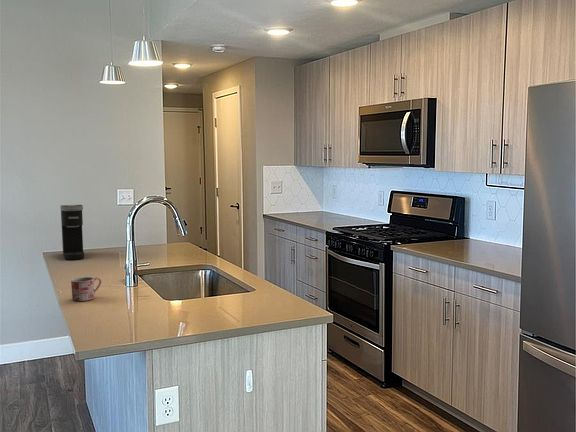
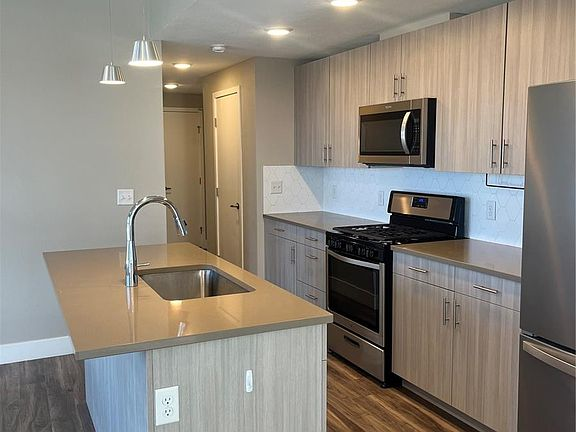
- coffee maker (72, 230)
- mug (87, 288)
